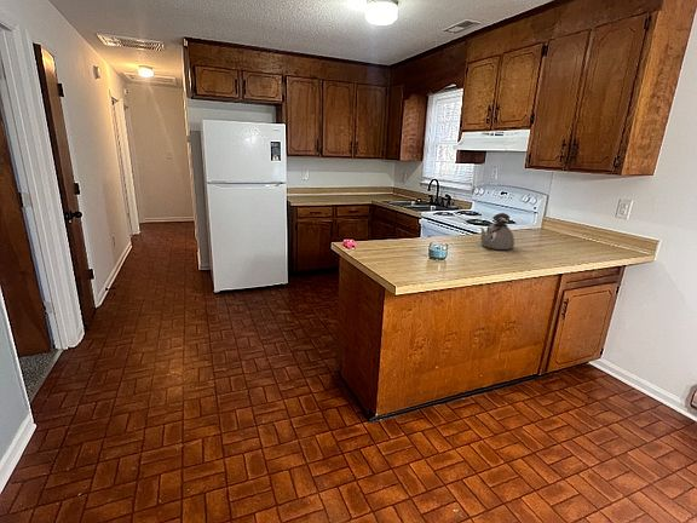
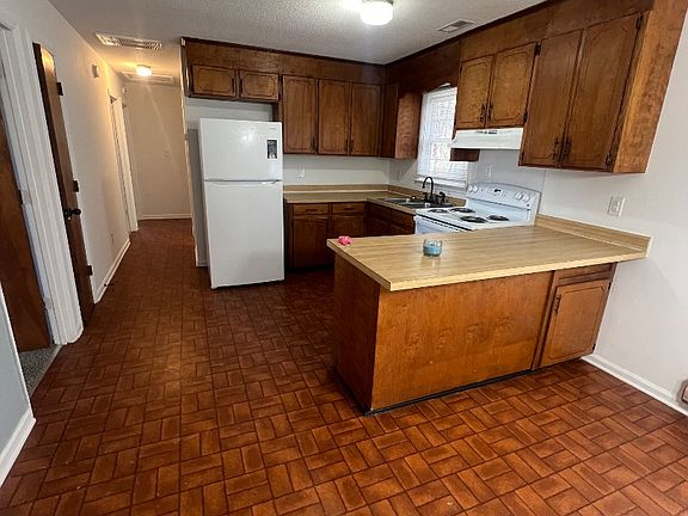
- kettle (495, 230)
